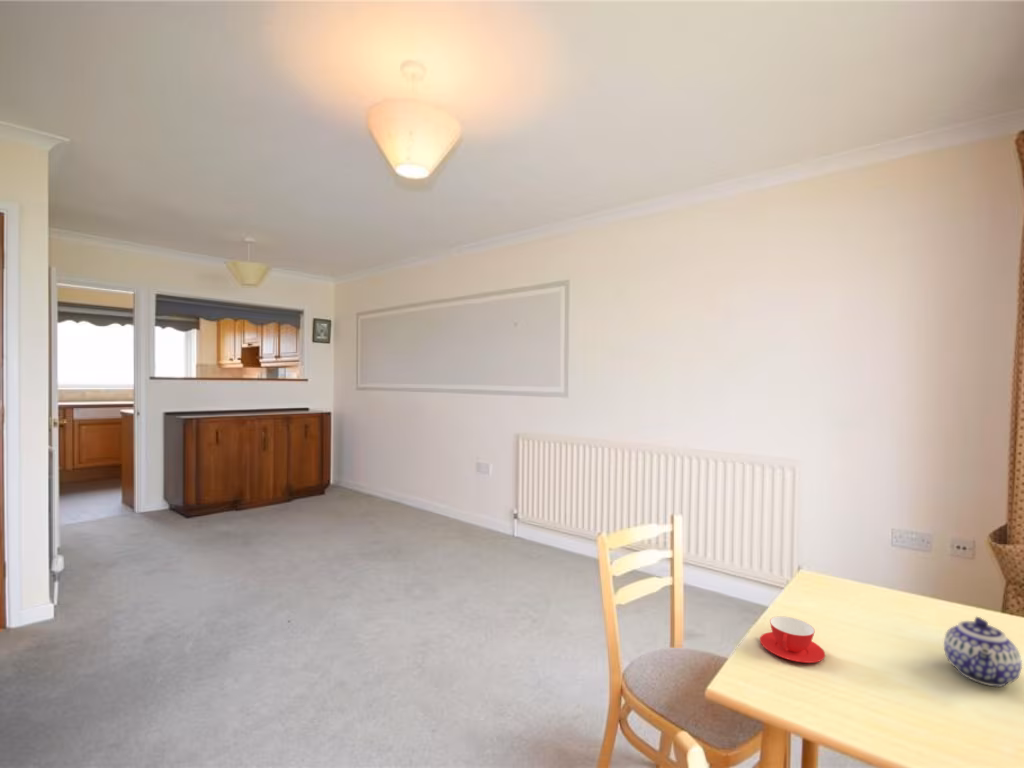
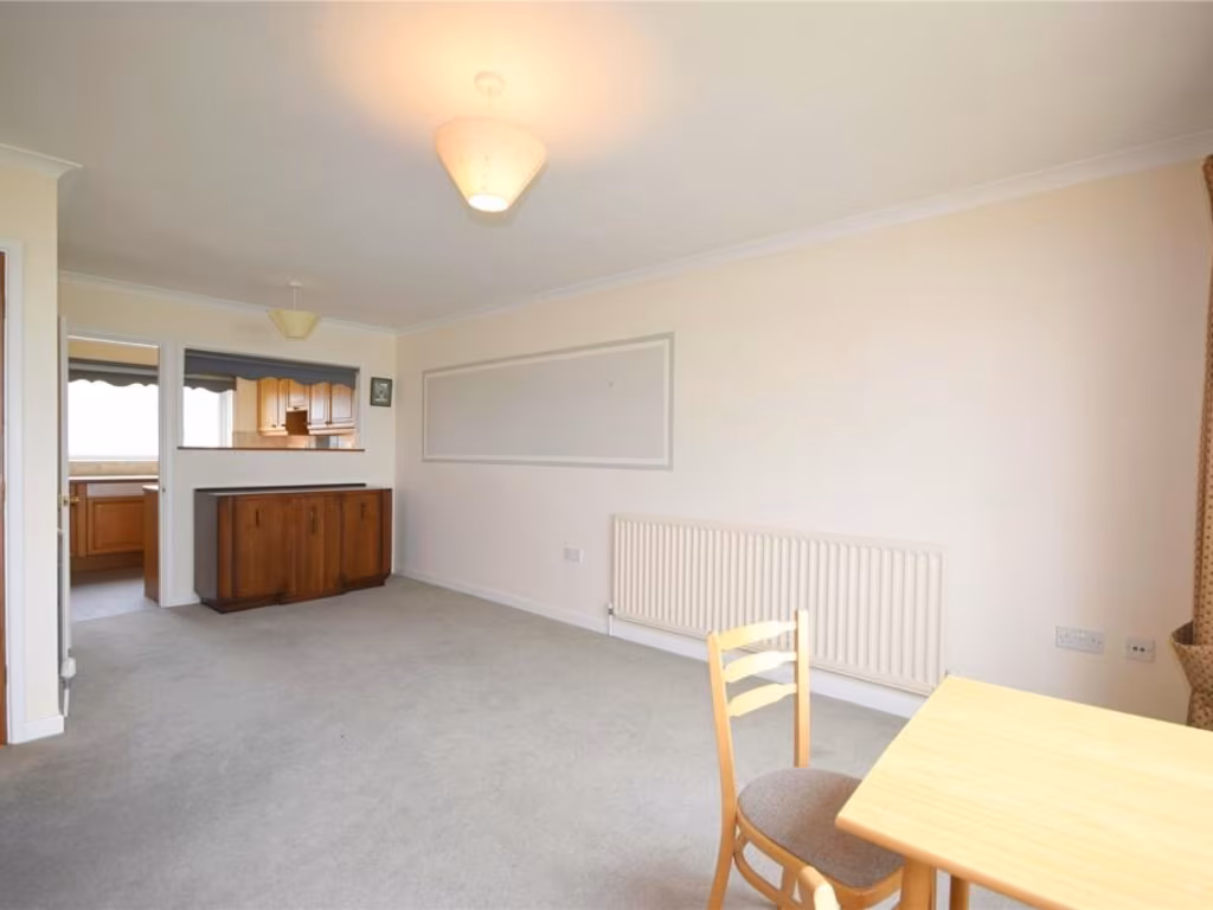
- teacup (791, 637)
- teapot (981, 647)
